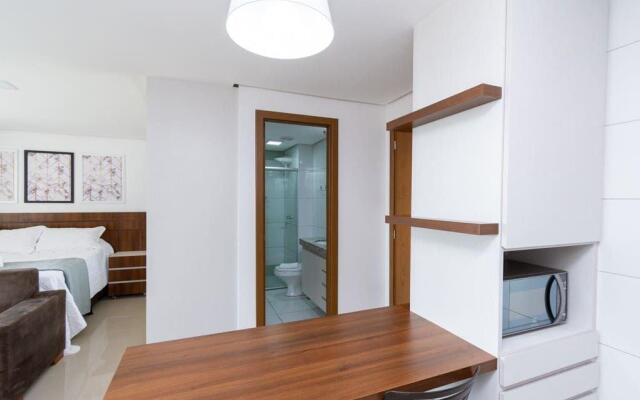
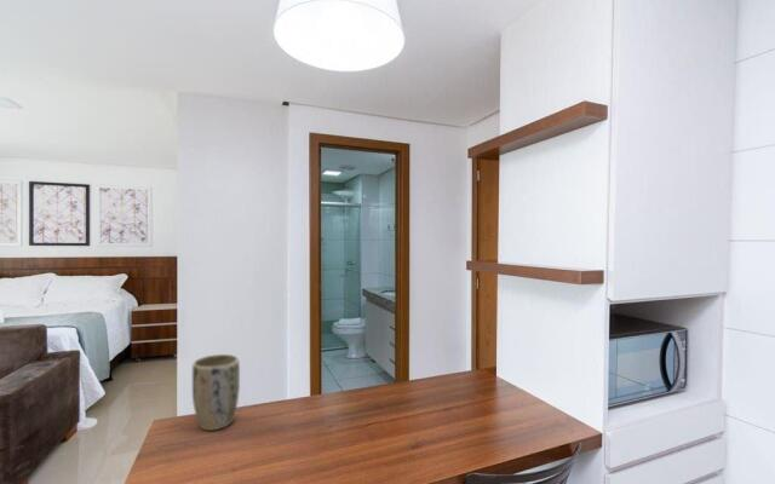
+ plant pot (216, 391)
